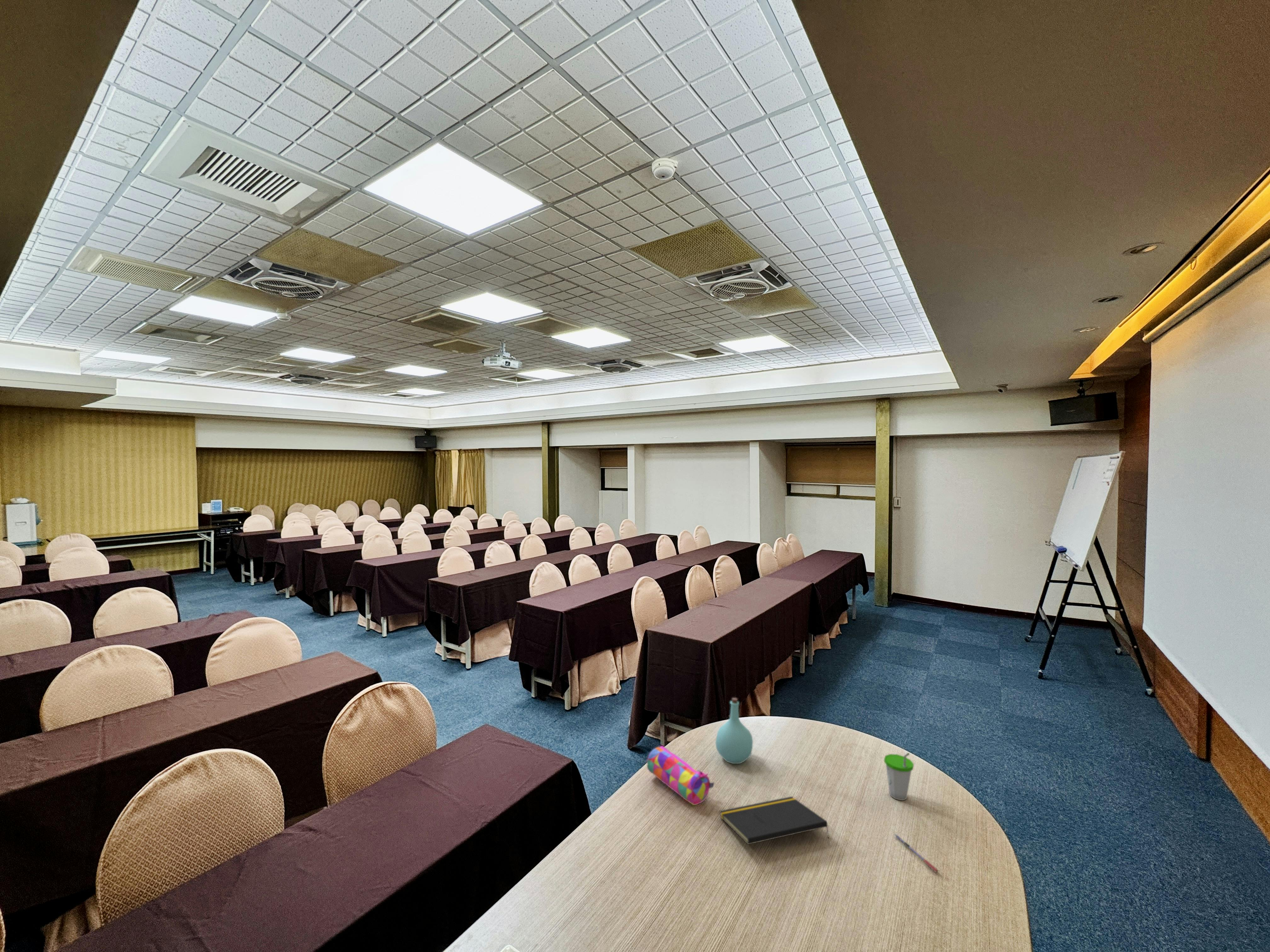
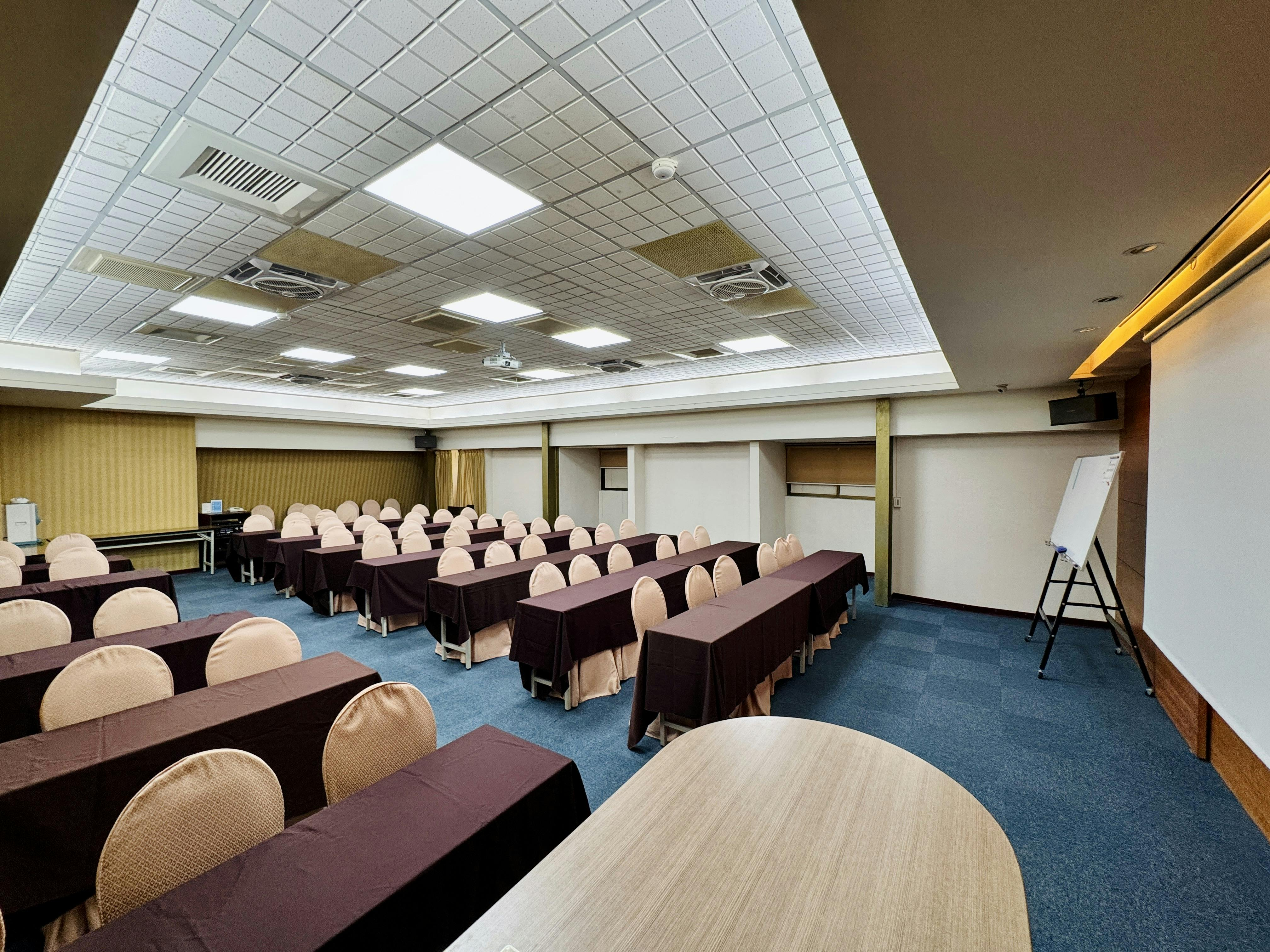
- cup (898, 770)
- pencil case (678, 773)
- bottle (734, 728)
- notepad (771, 819)
- pen (915, 851)
